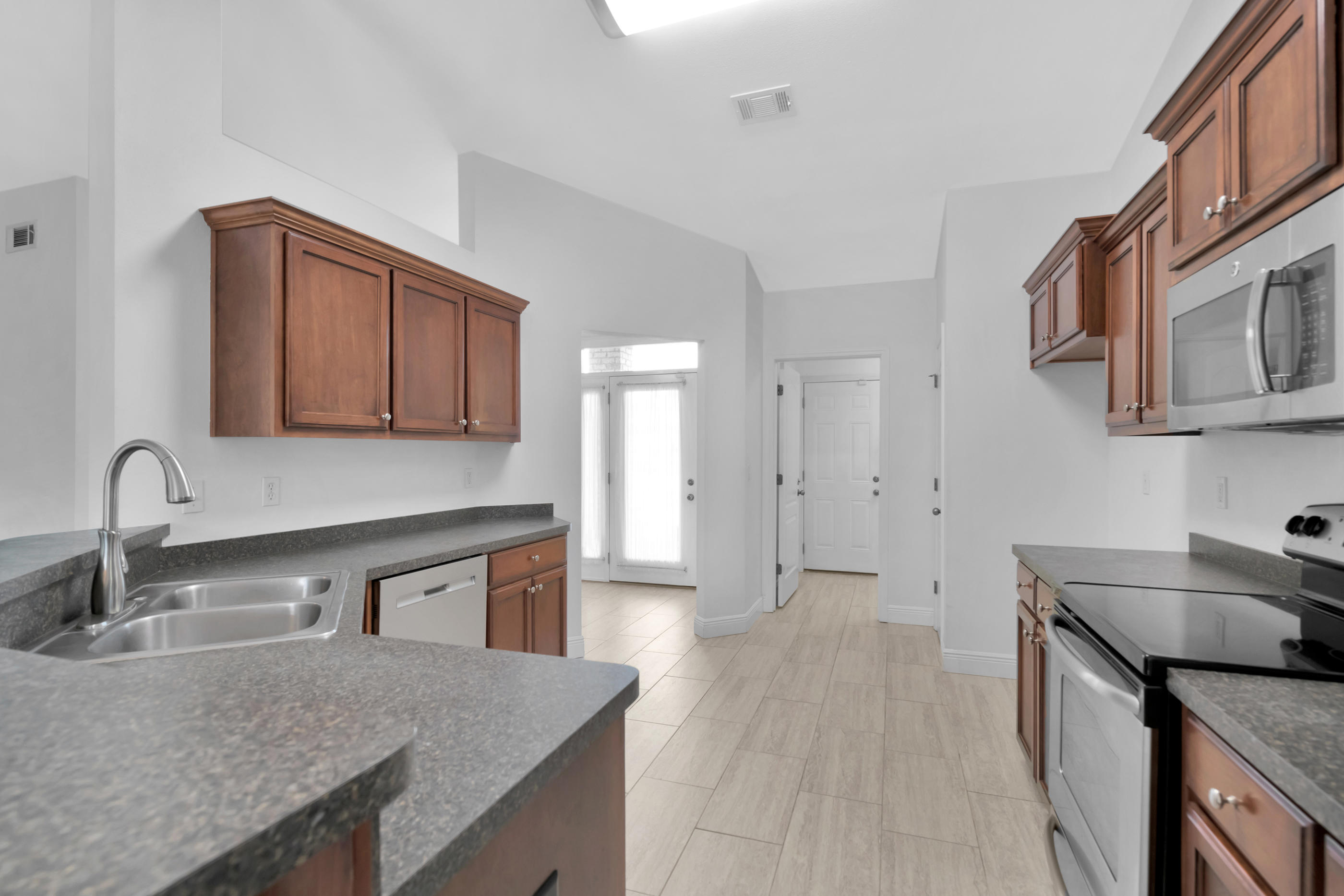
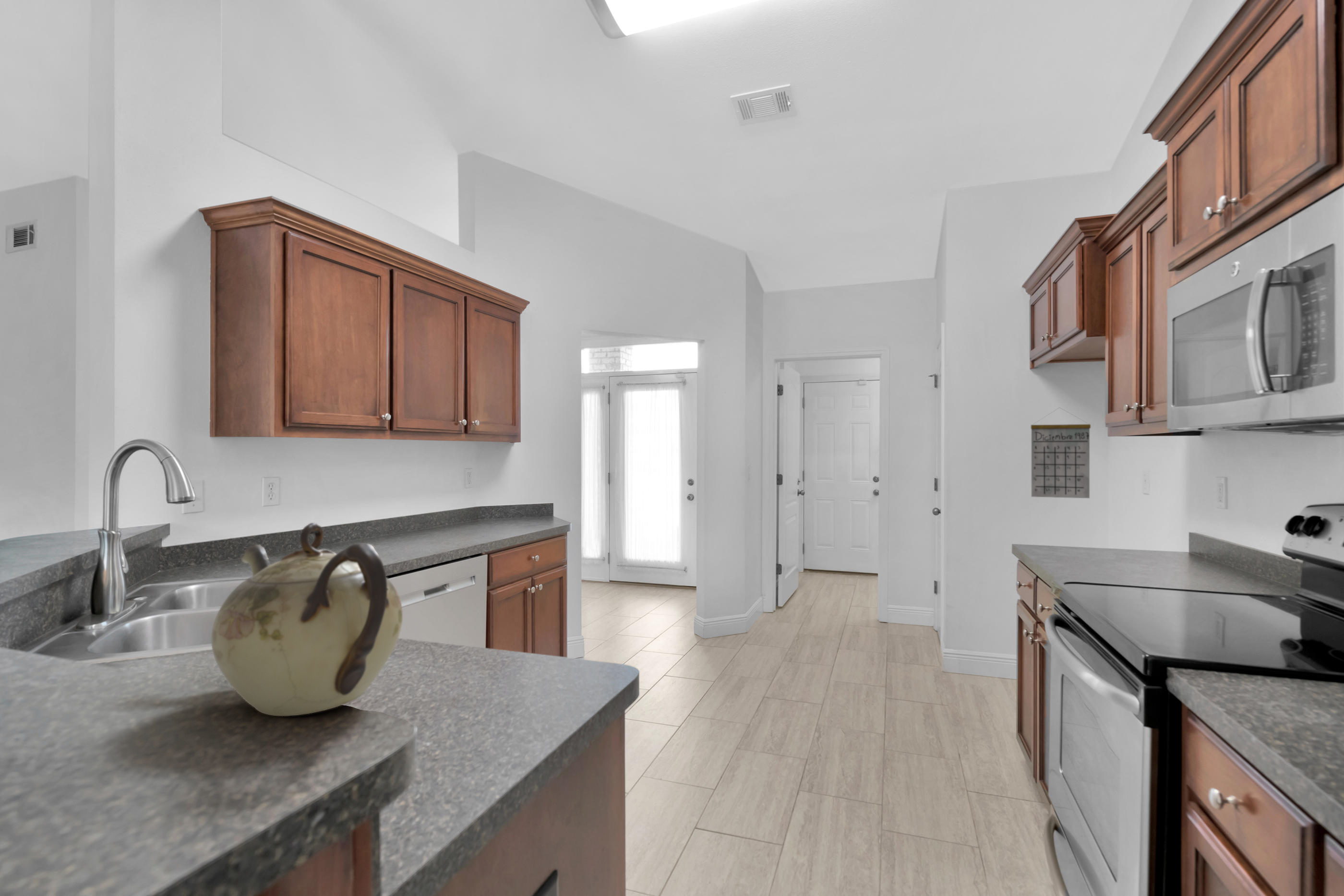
+ calendar (1060, 452)
+ teapot (305, 609)
